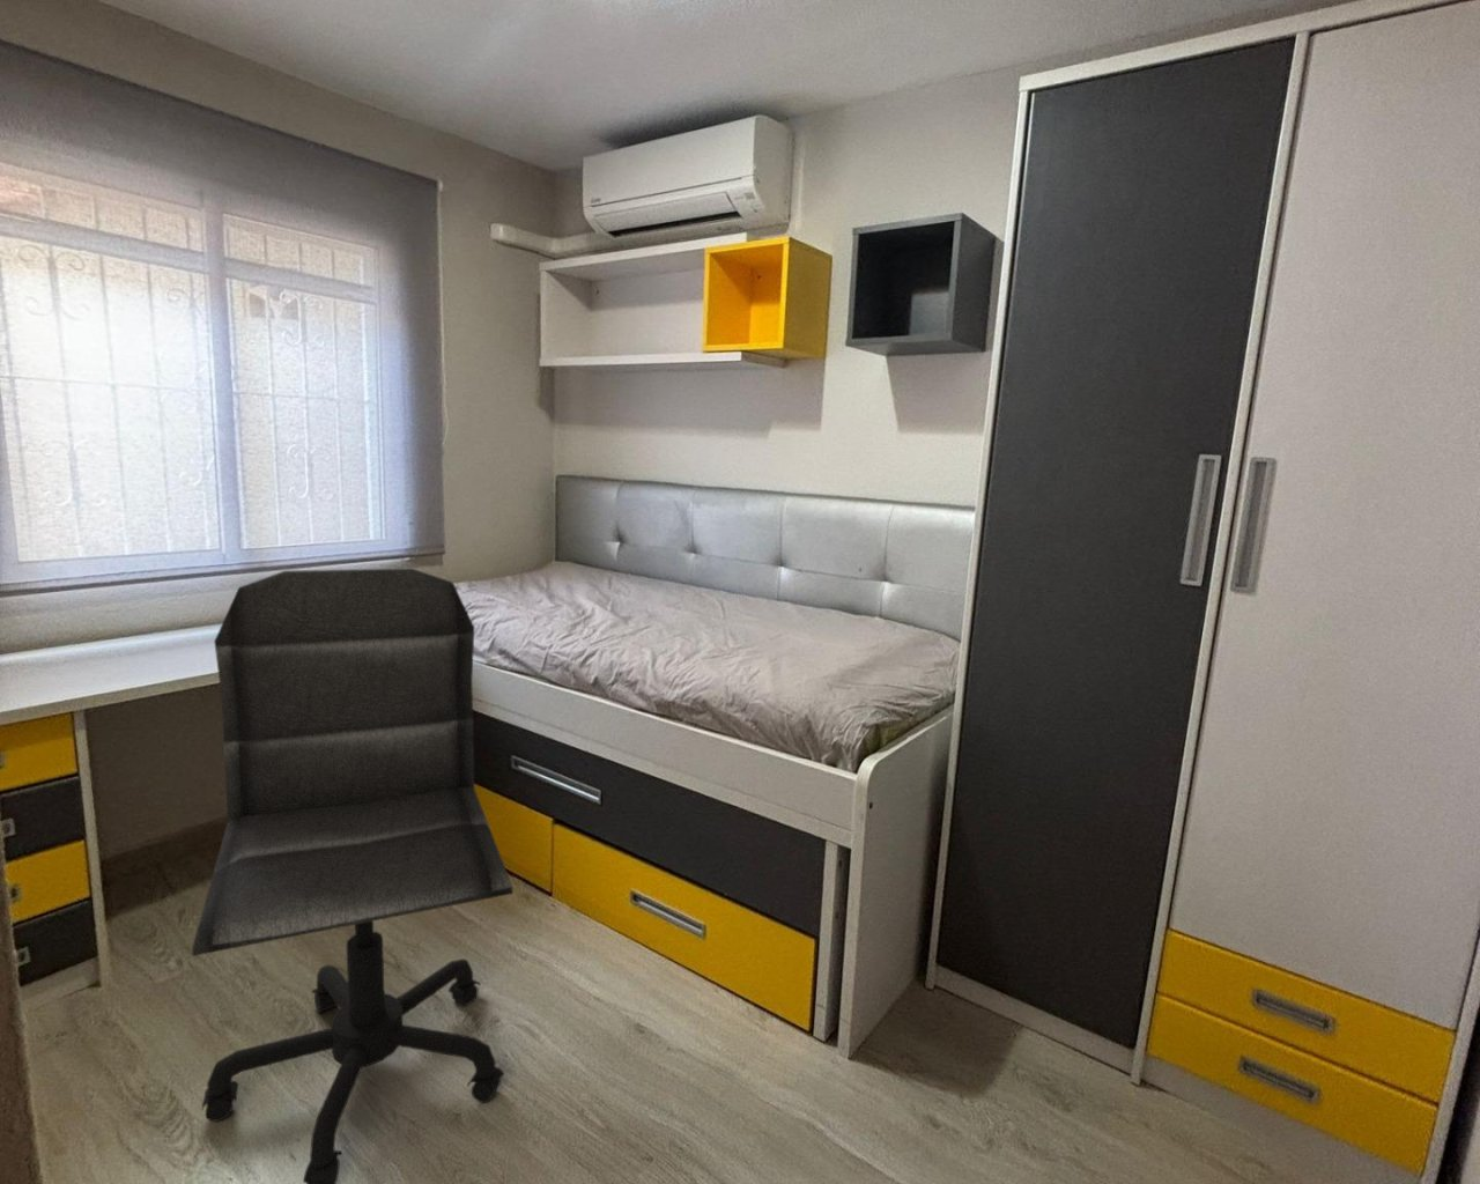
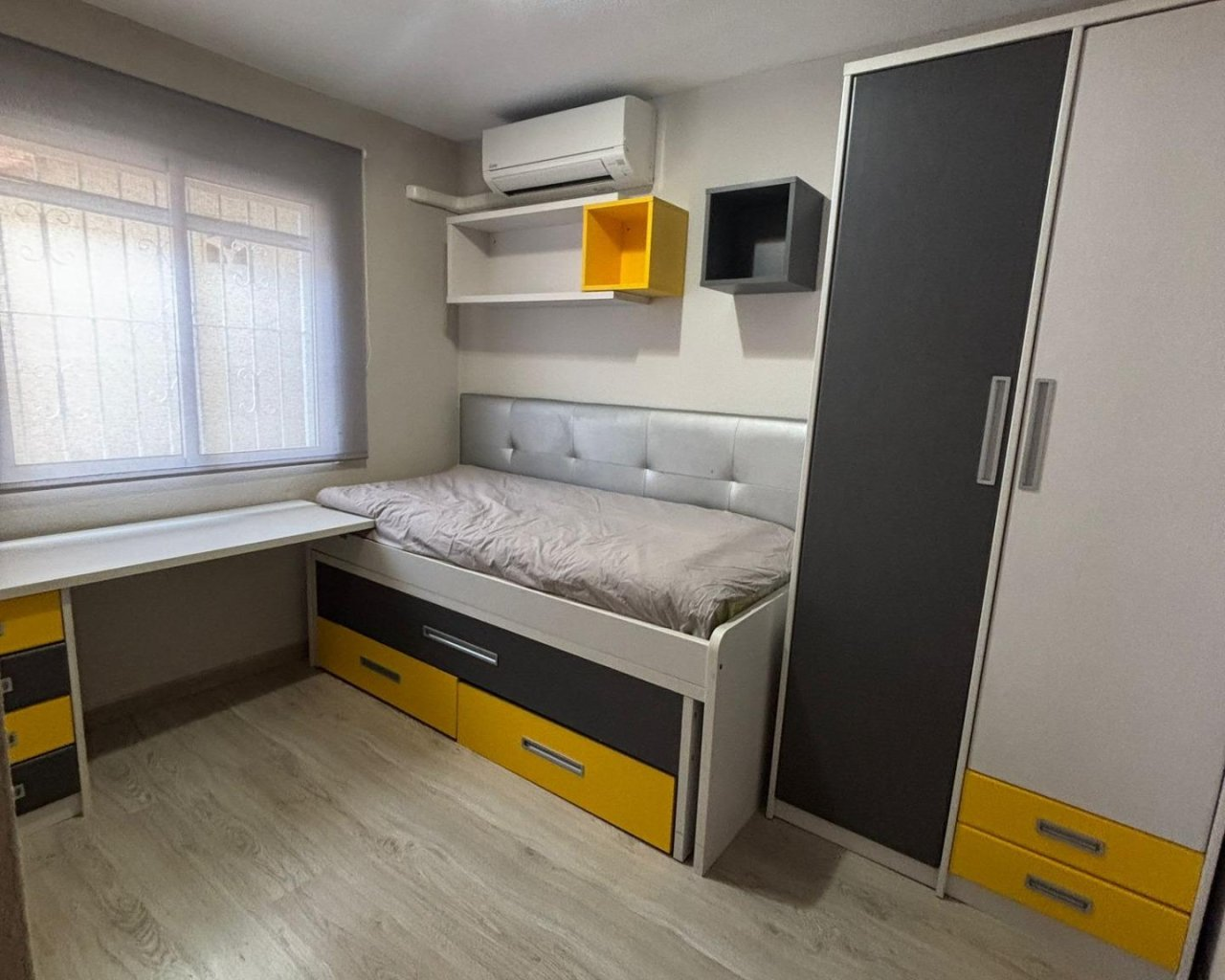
- office chair (362, 845)
